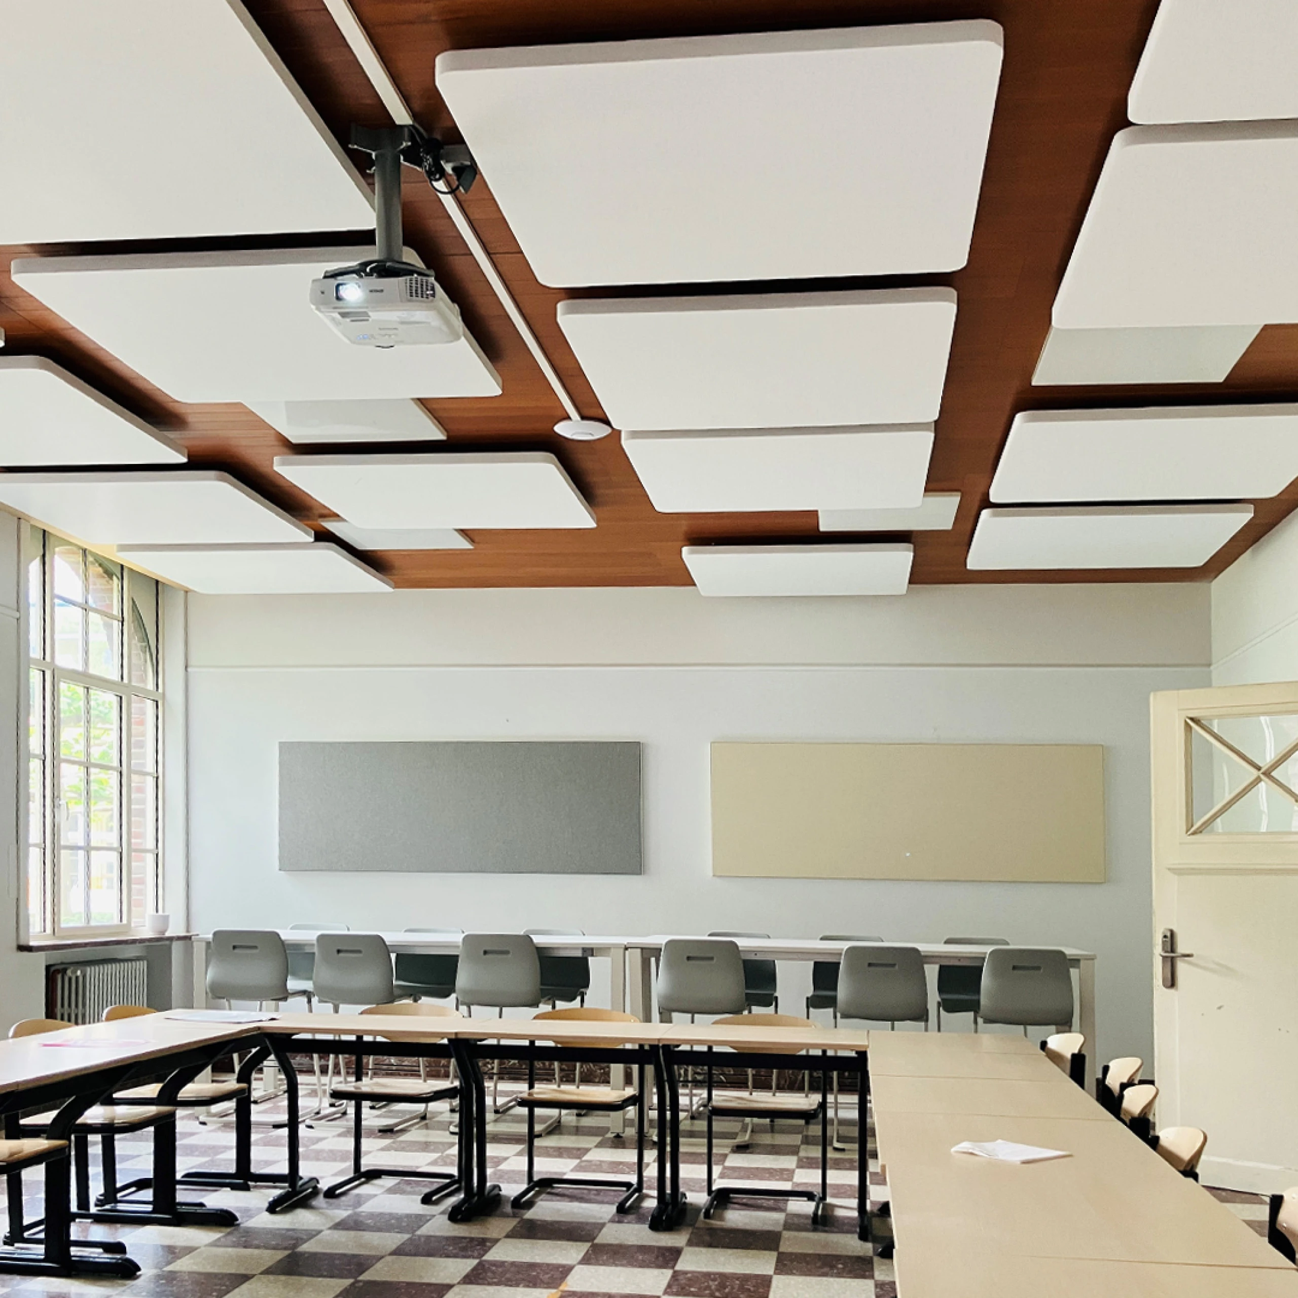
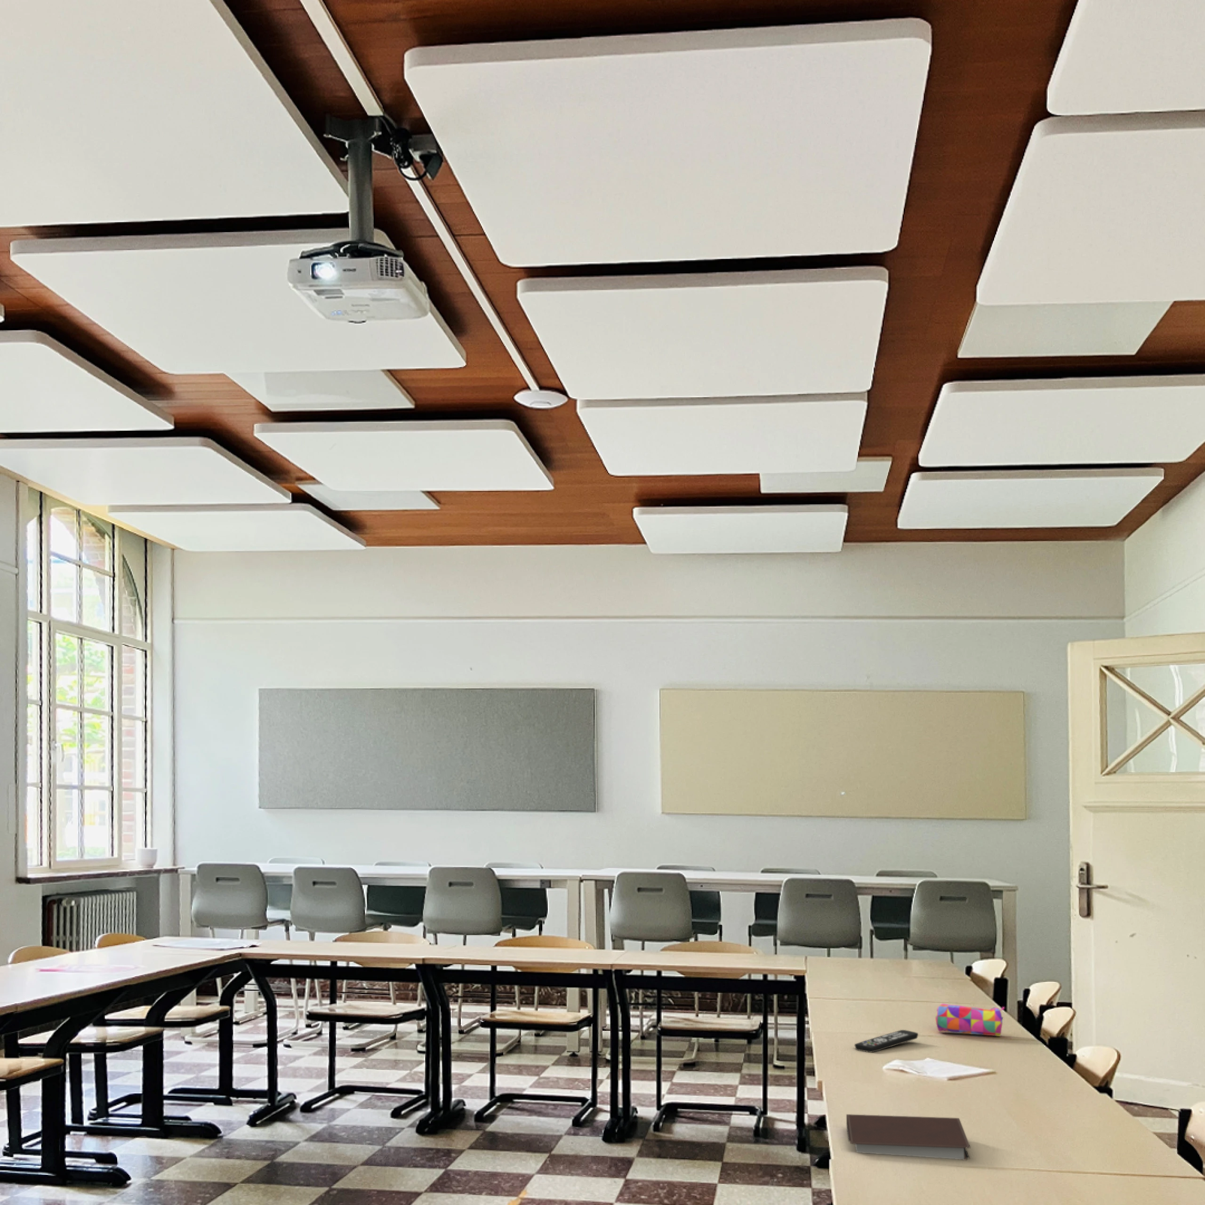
+ remote control (887, 1042)
+ pencil case (970, 1020)
+ notebook (906, 1137)
